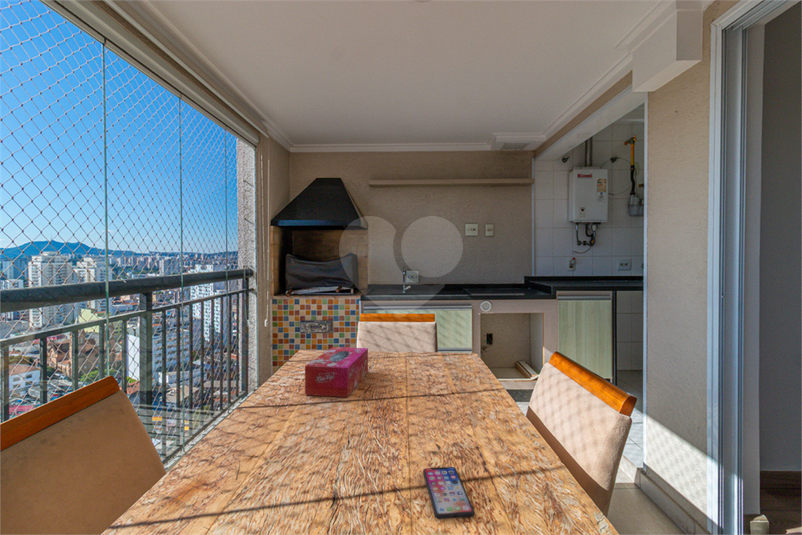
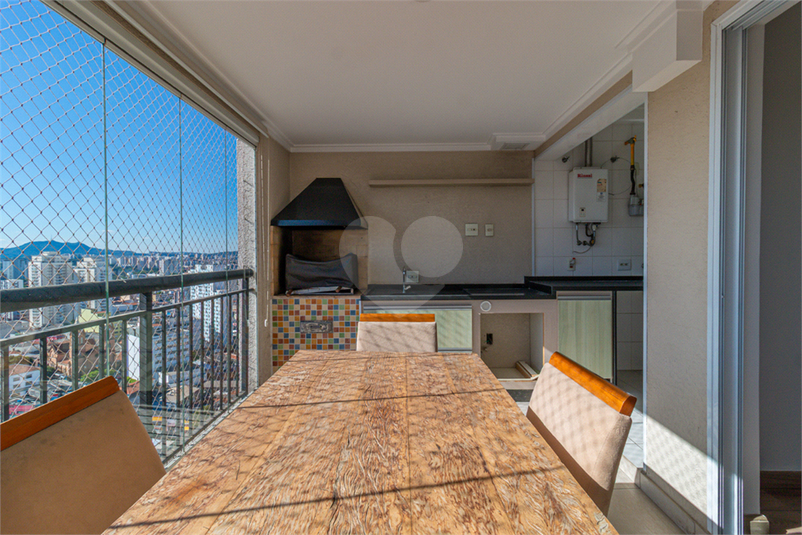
- smartphone (446, 490)
- tissue box (339, 369)
